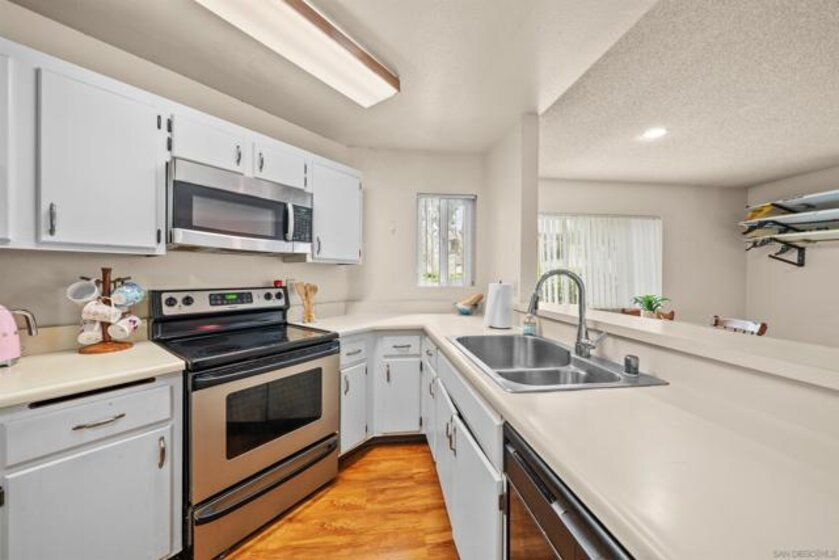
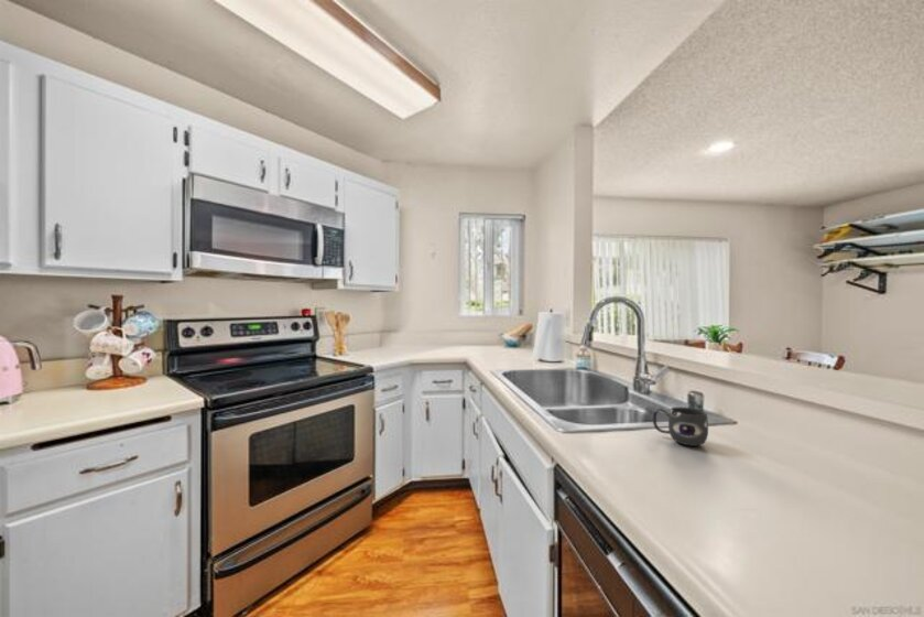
+ mug (678, 424)
